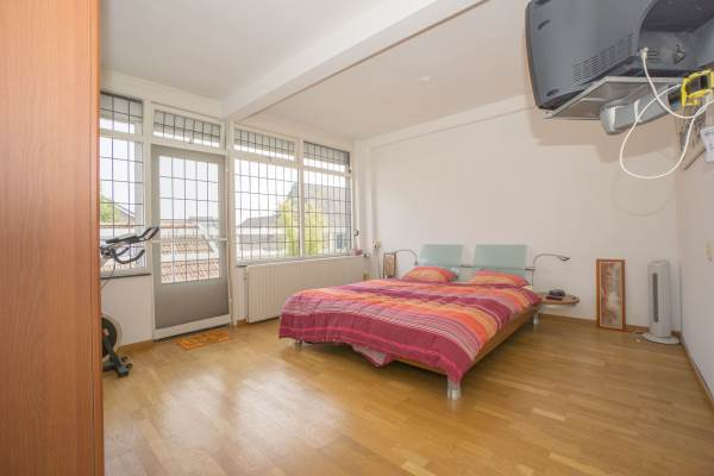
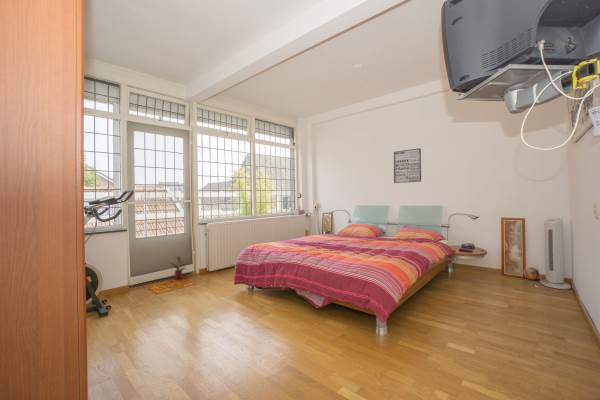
+ decorative ball (530, 270)
+ wall art (407, 166)
+ potted plant (179, 266)
